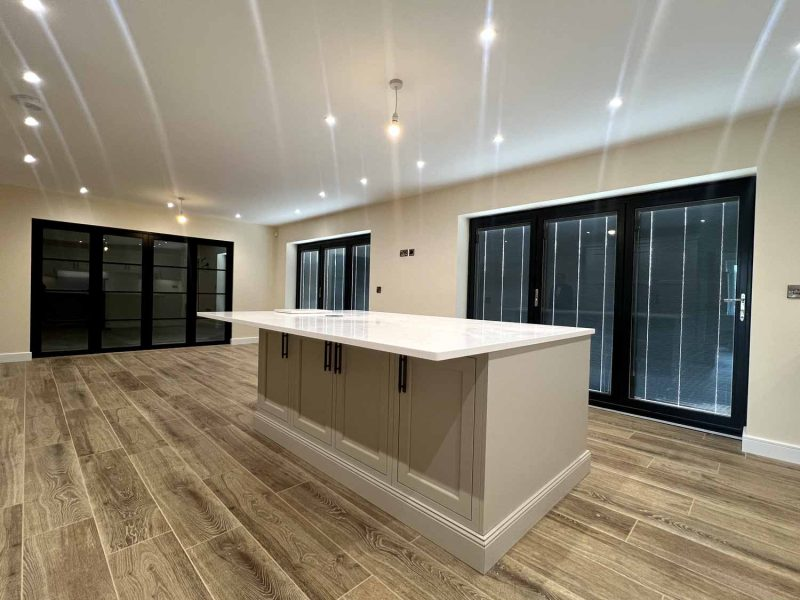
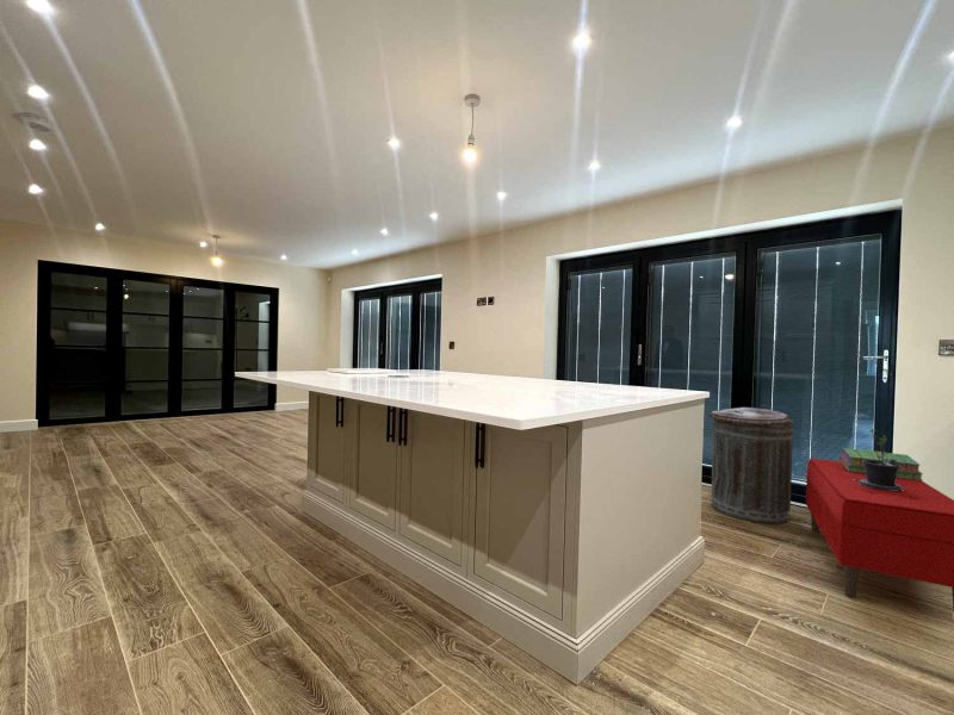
+ trash can lid (748, 460)
+ bench (874, 523)
+ potted plant (879, 456)
+ stack of books (879, 462)
